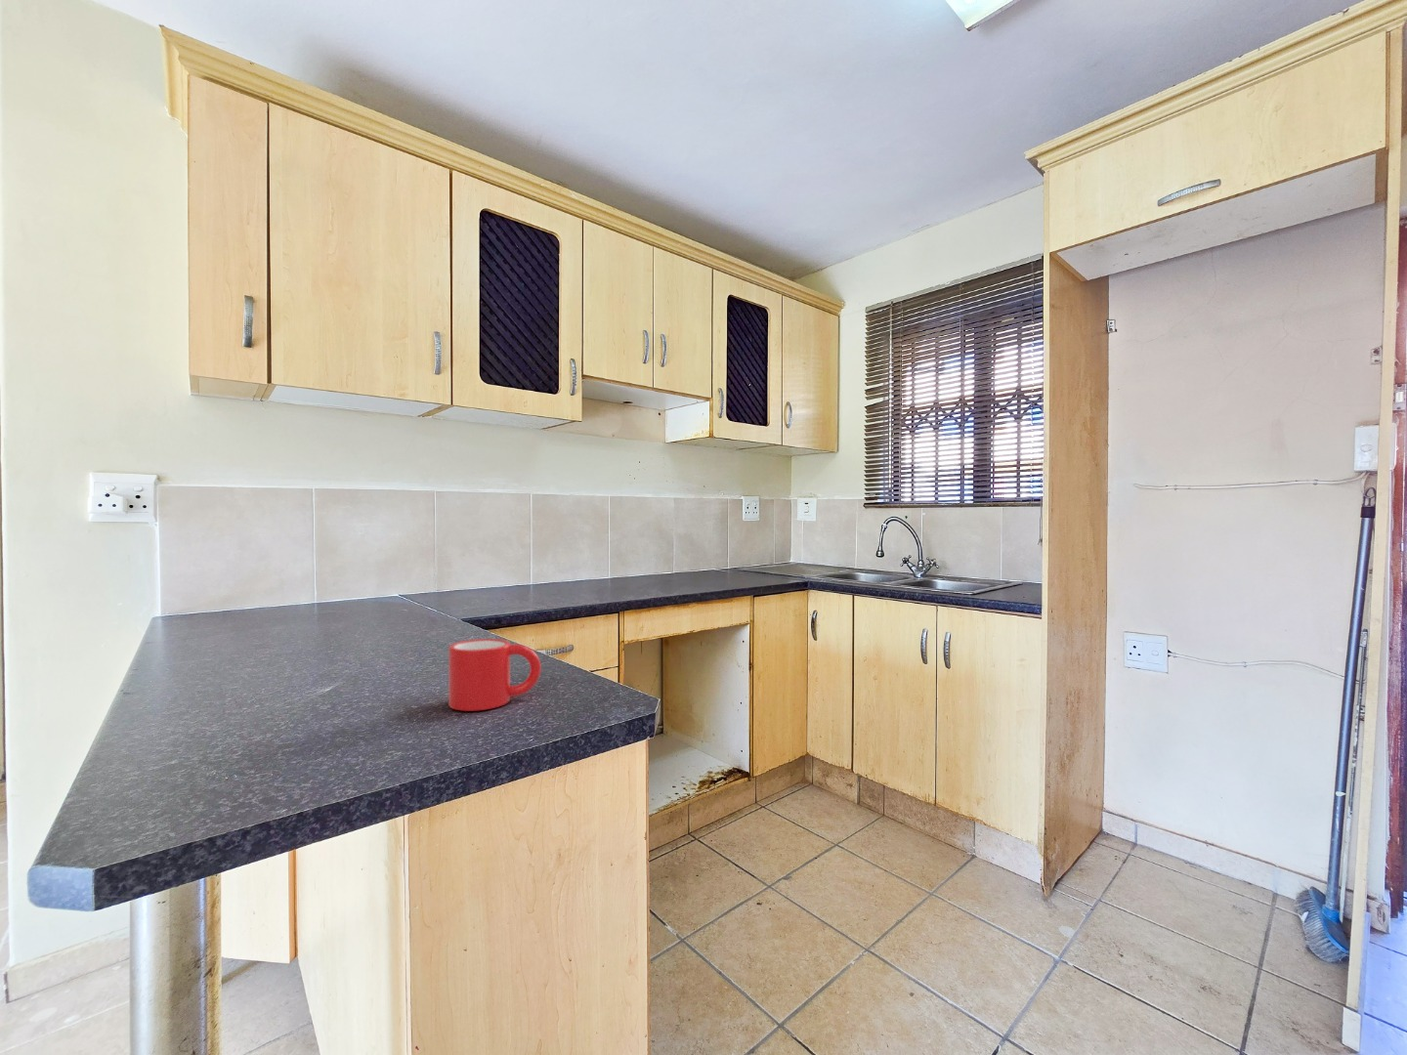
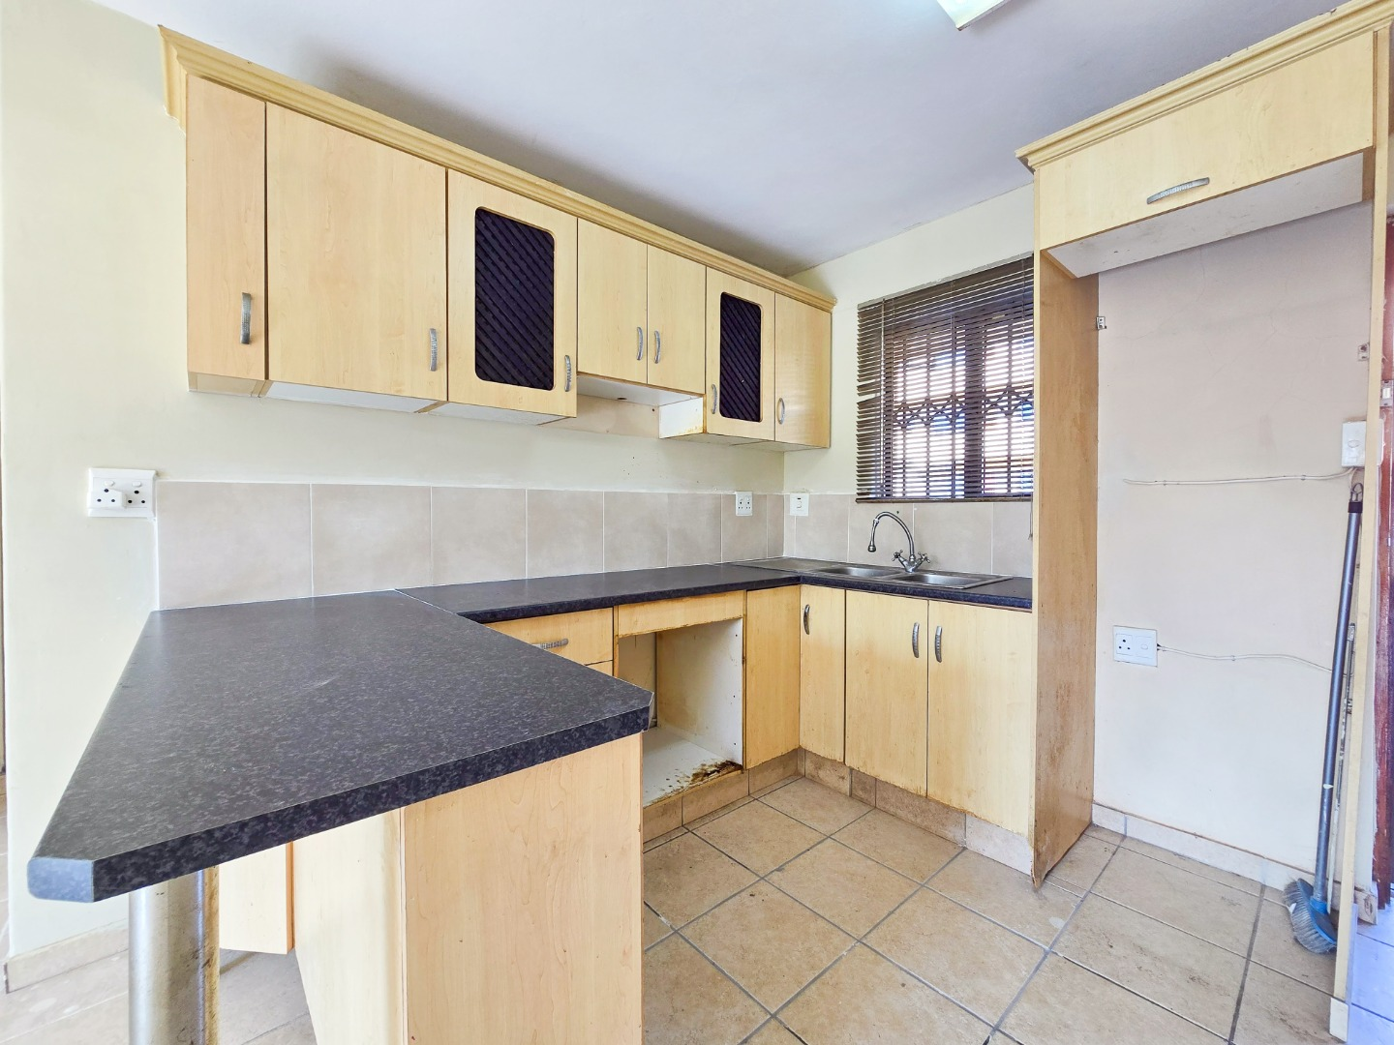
- mug (495, 672)
